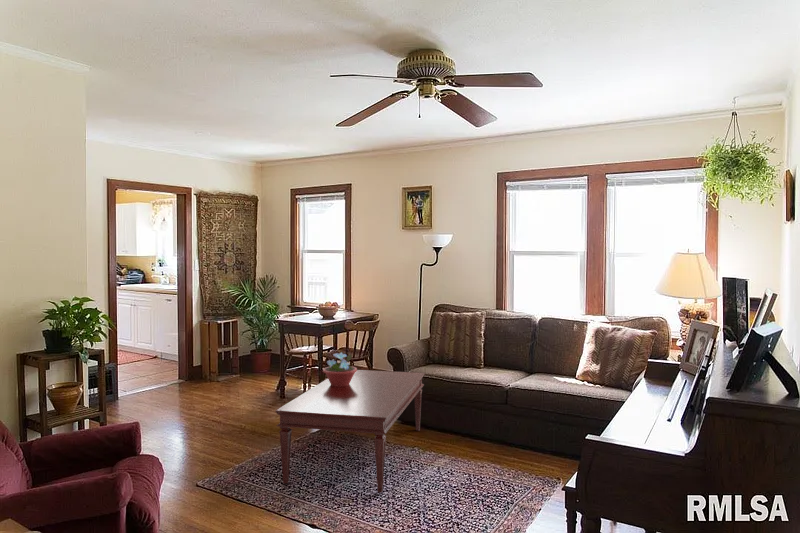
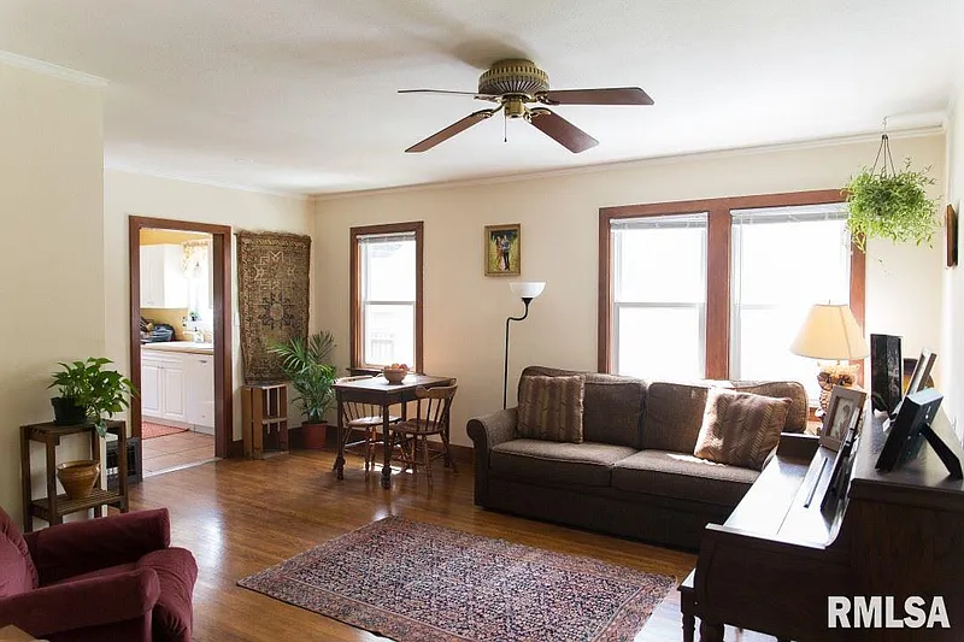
- coffee table (360, 421)
- potted flower (340, 368)
